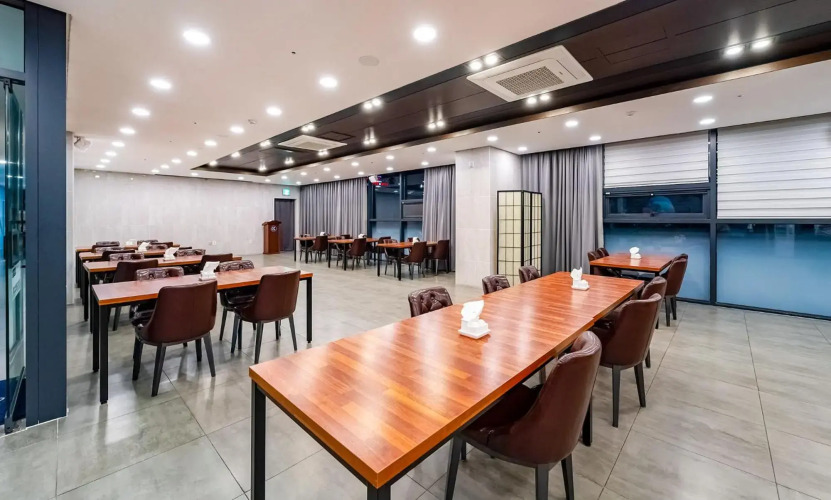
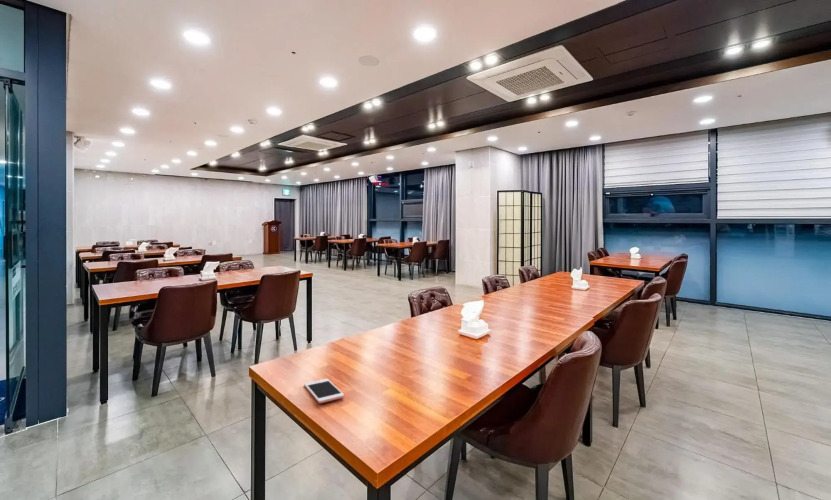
+ cell phone (323, 390)
